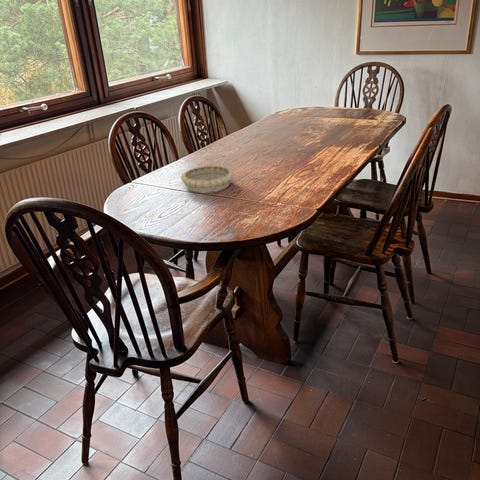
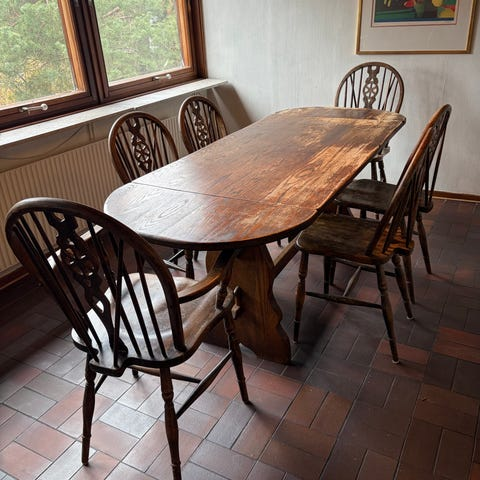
- decorative bowl (207, 179)
